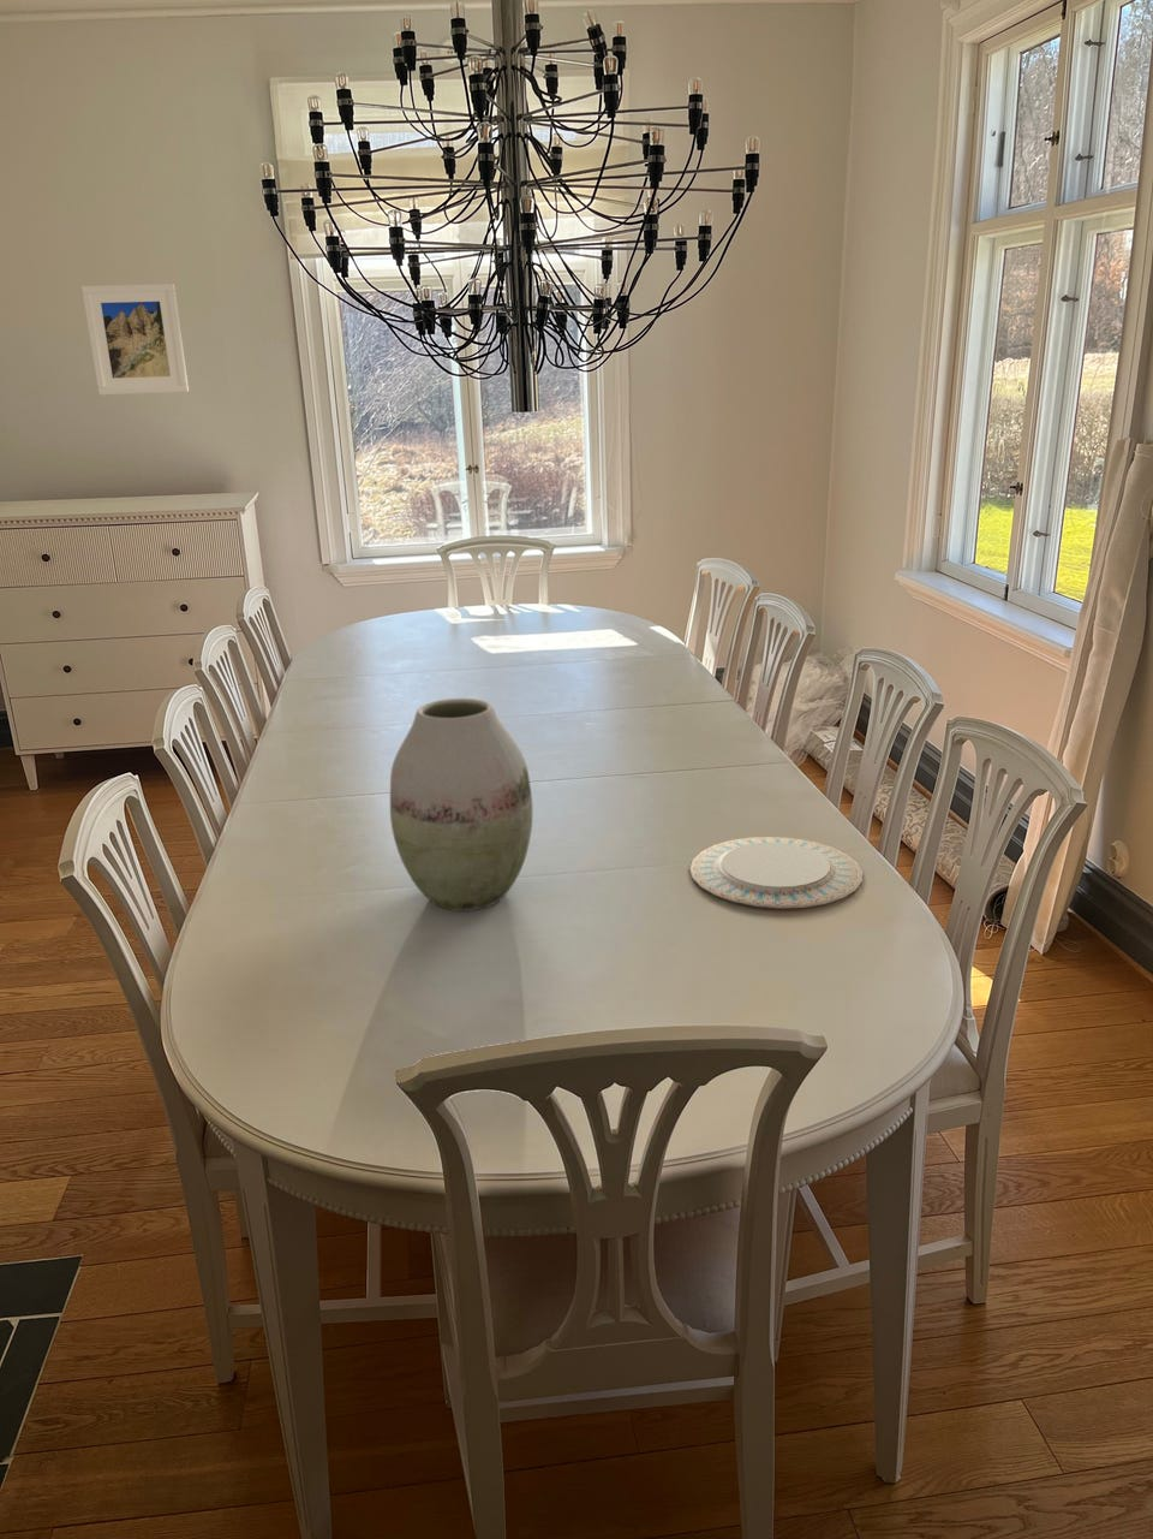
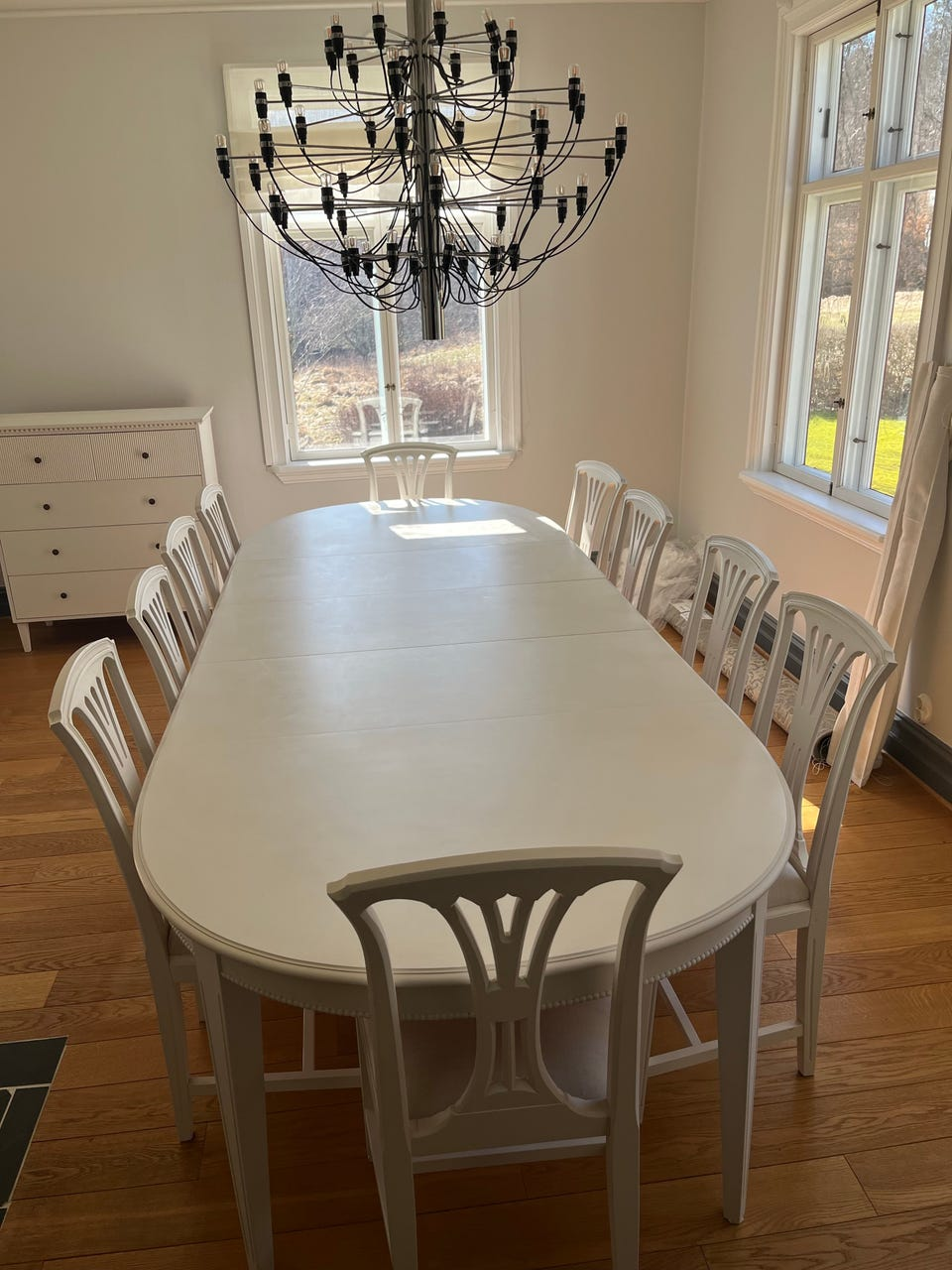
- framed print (136, 339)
- vase (461, 803)
- chinaware (775, 866)
